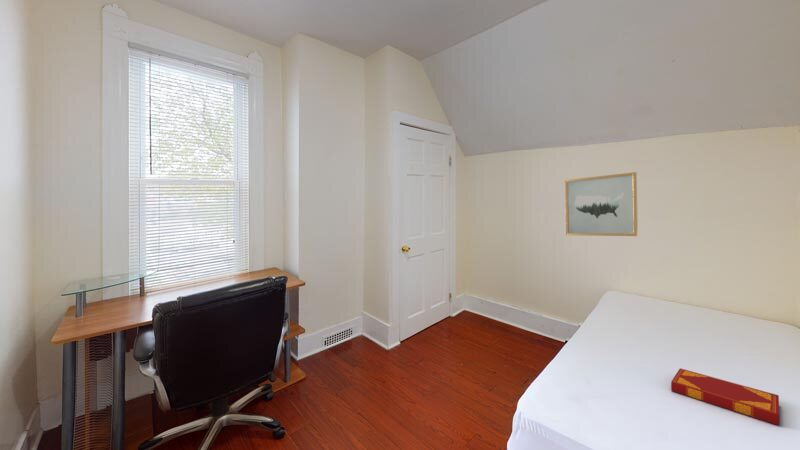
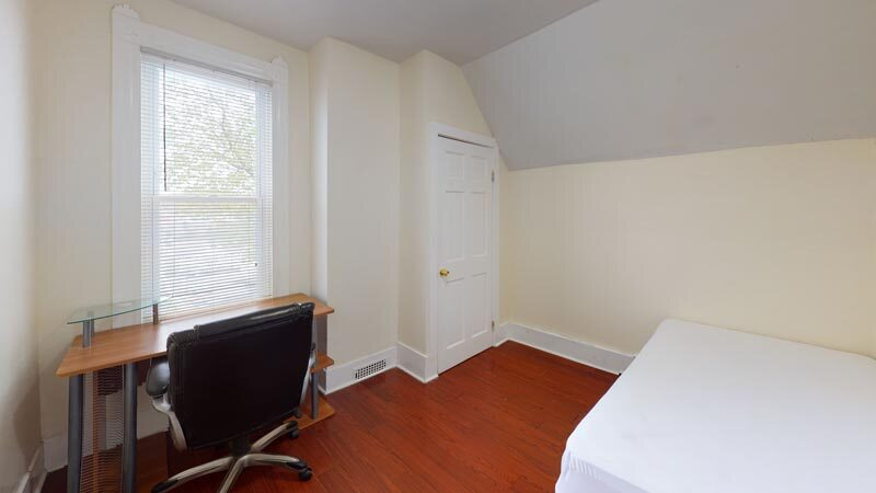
- wall art (598, 206)
- hardback book (722, 393)
